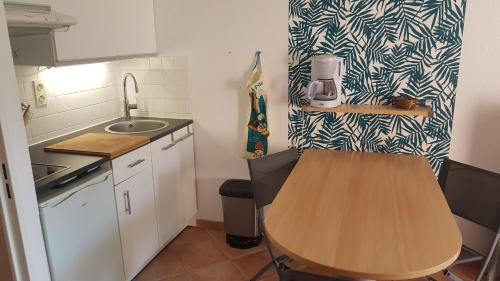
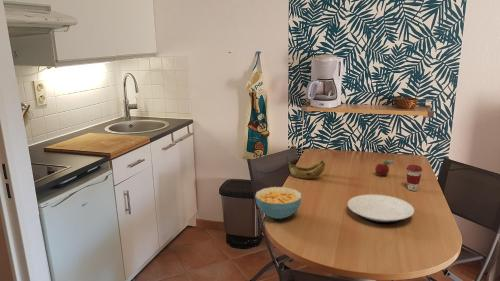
+ cereal bowl (278, 205)
+ banana (307, 167)
+ coffee cup (413, 177)
+ plate (379, 210)
+ fruit (384, 167)
